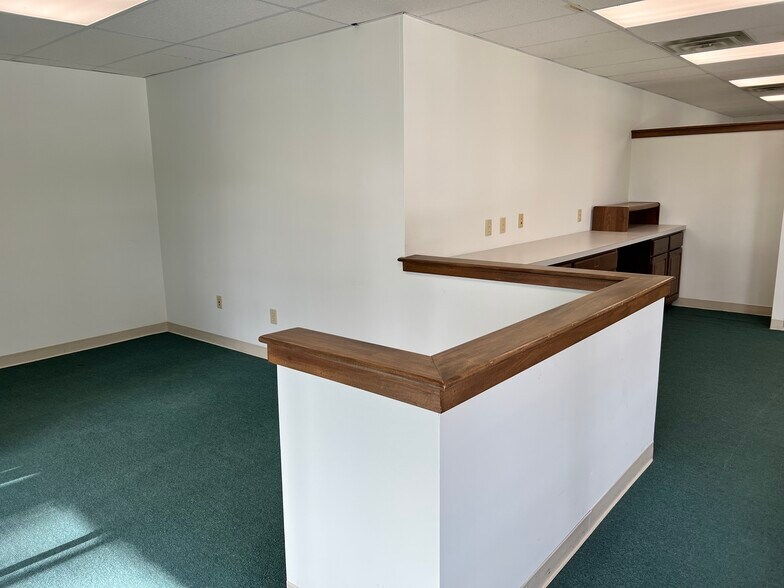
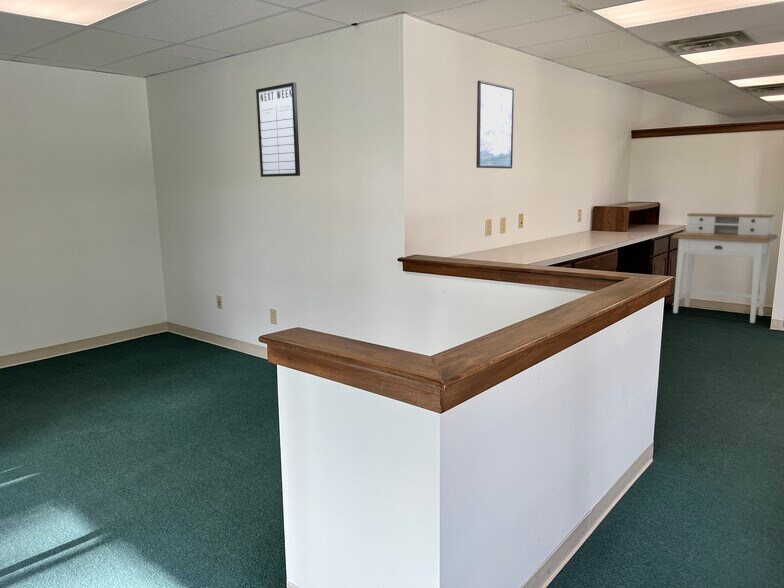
+ desk (721, 255)
+ writing board (277, 131)
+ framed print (495, 126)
